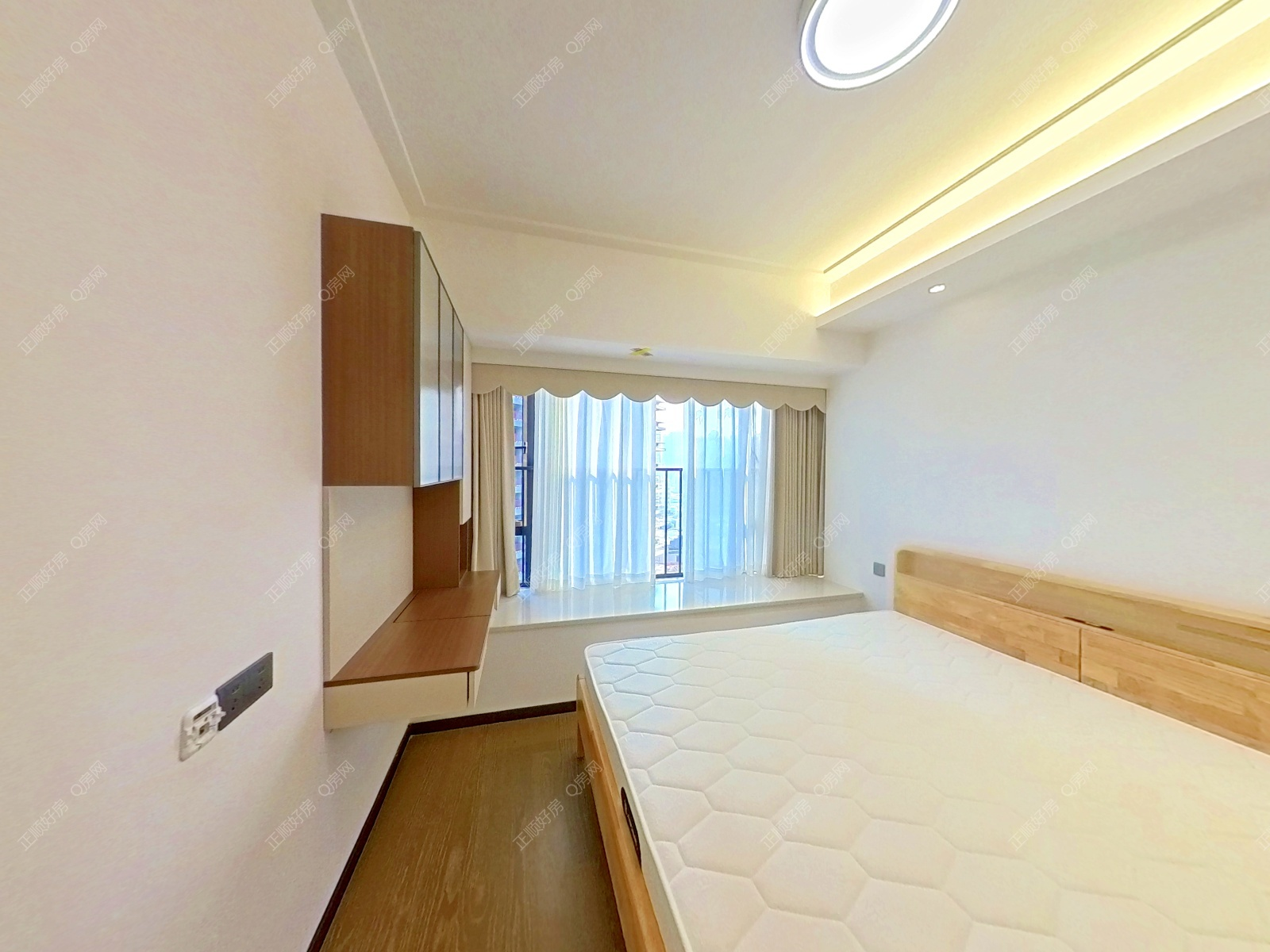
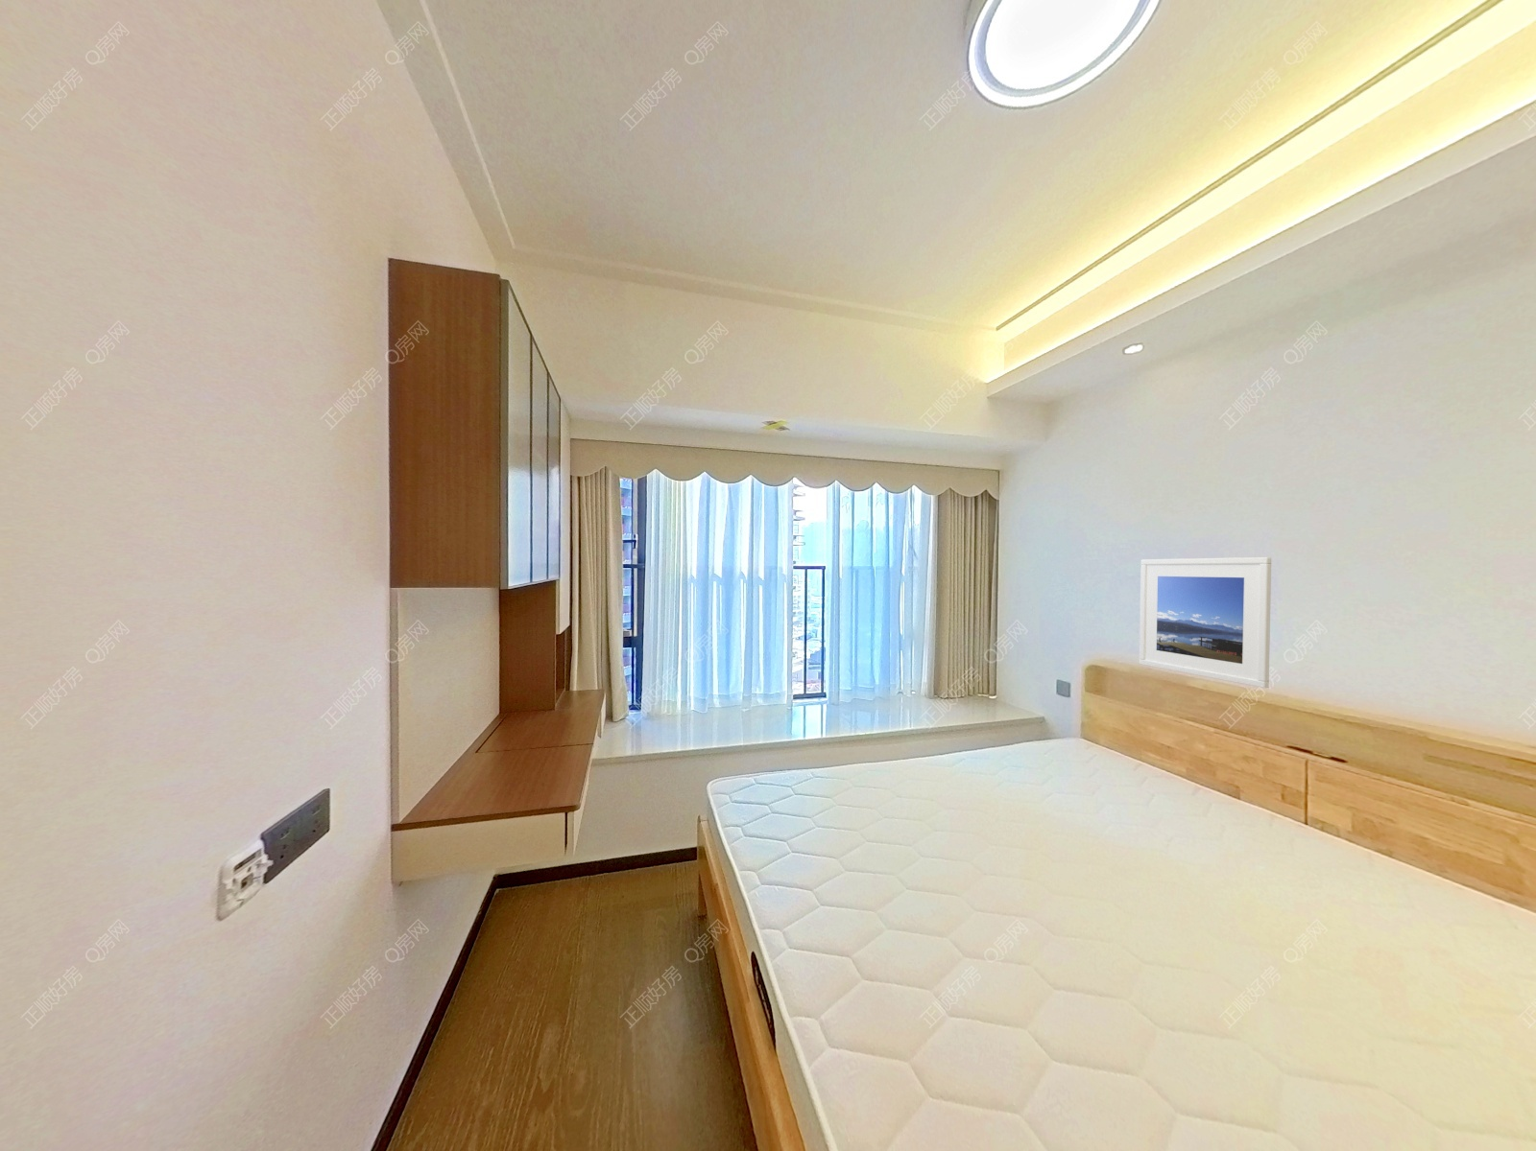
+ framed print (1197, 615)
